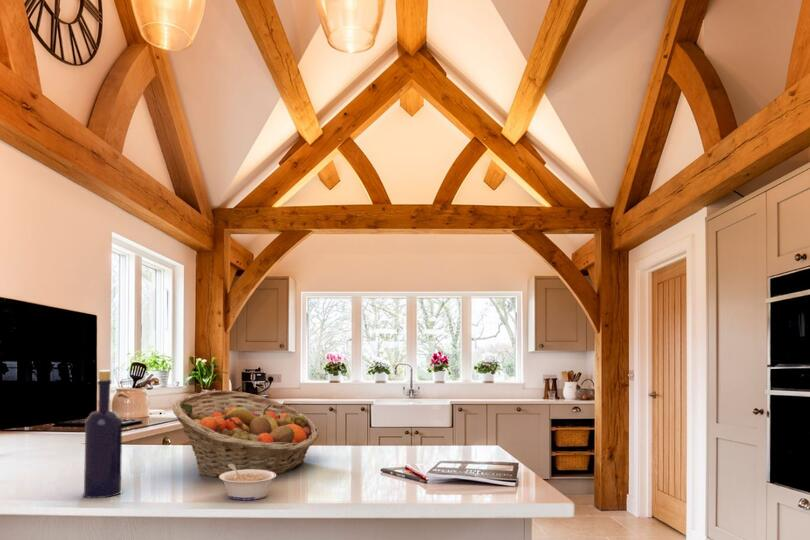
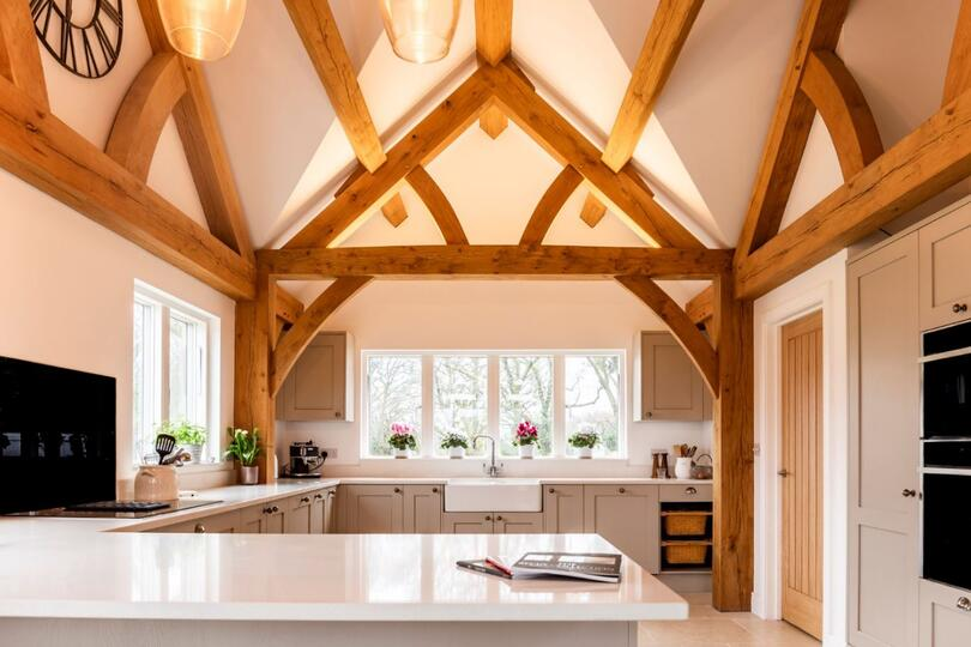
- fruit basket (247, 430)
- bottle (103, 431)
- legume (245, 483)
